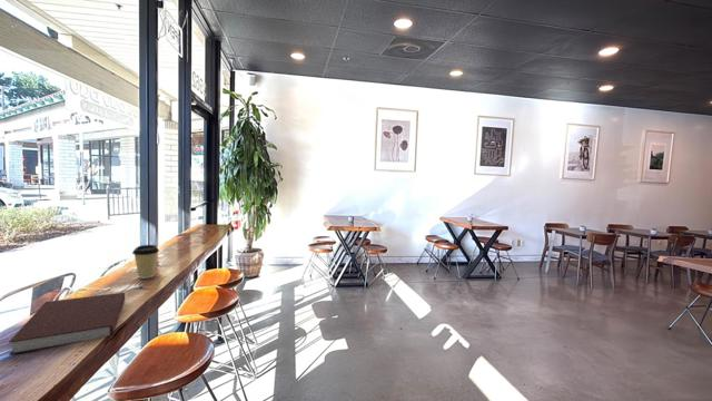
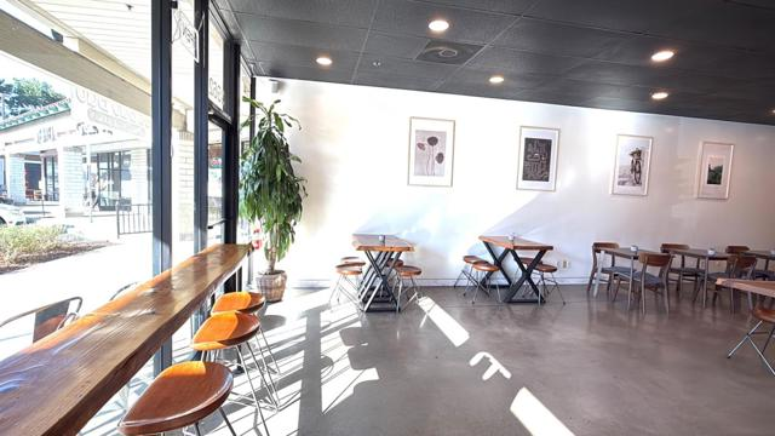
- coffee cup (146, 262)
- notebook (77, 317)
